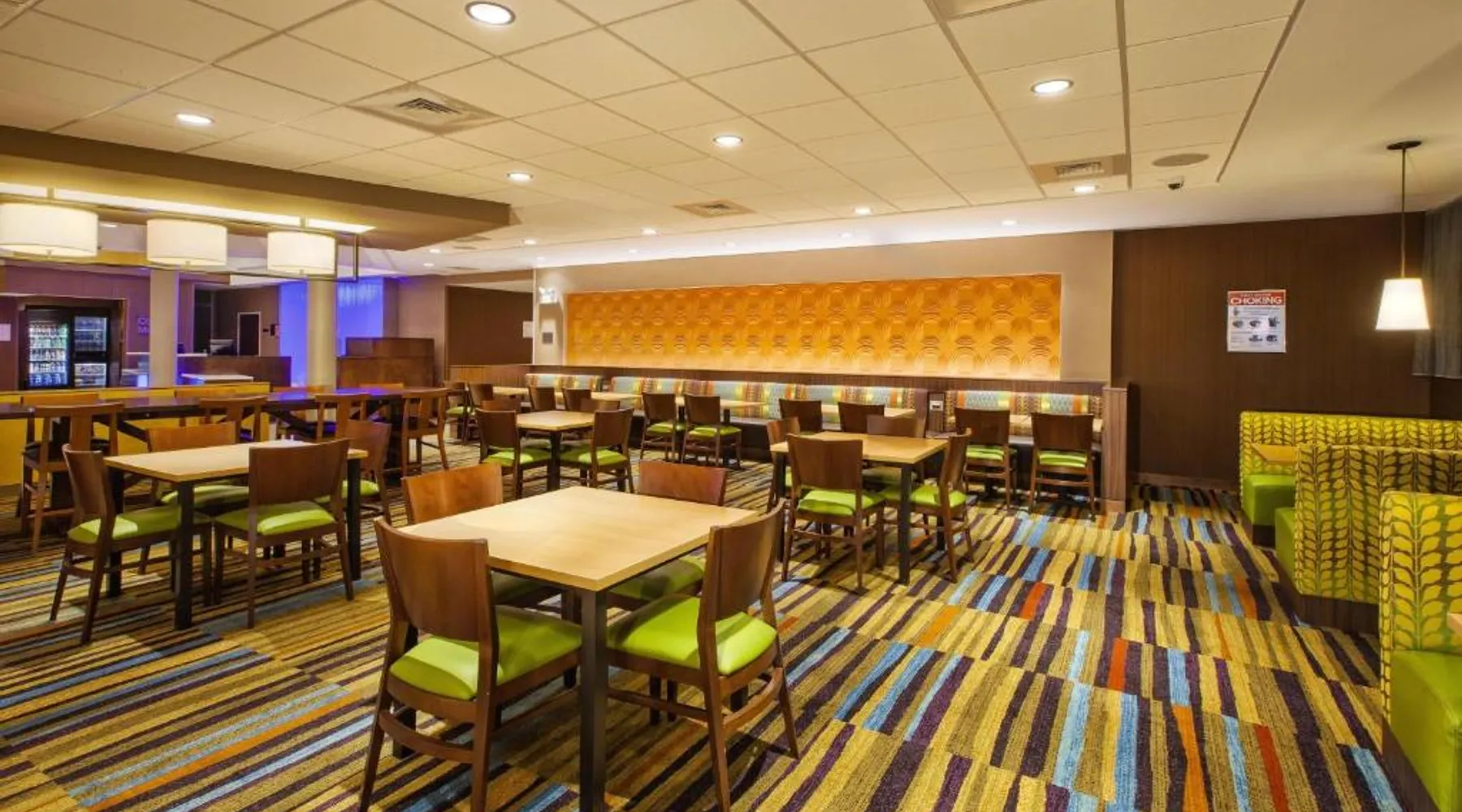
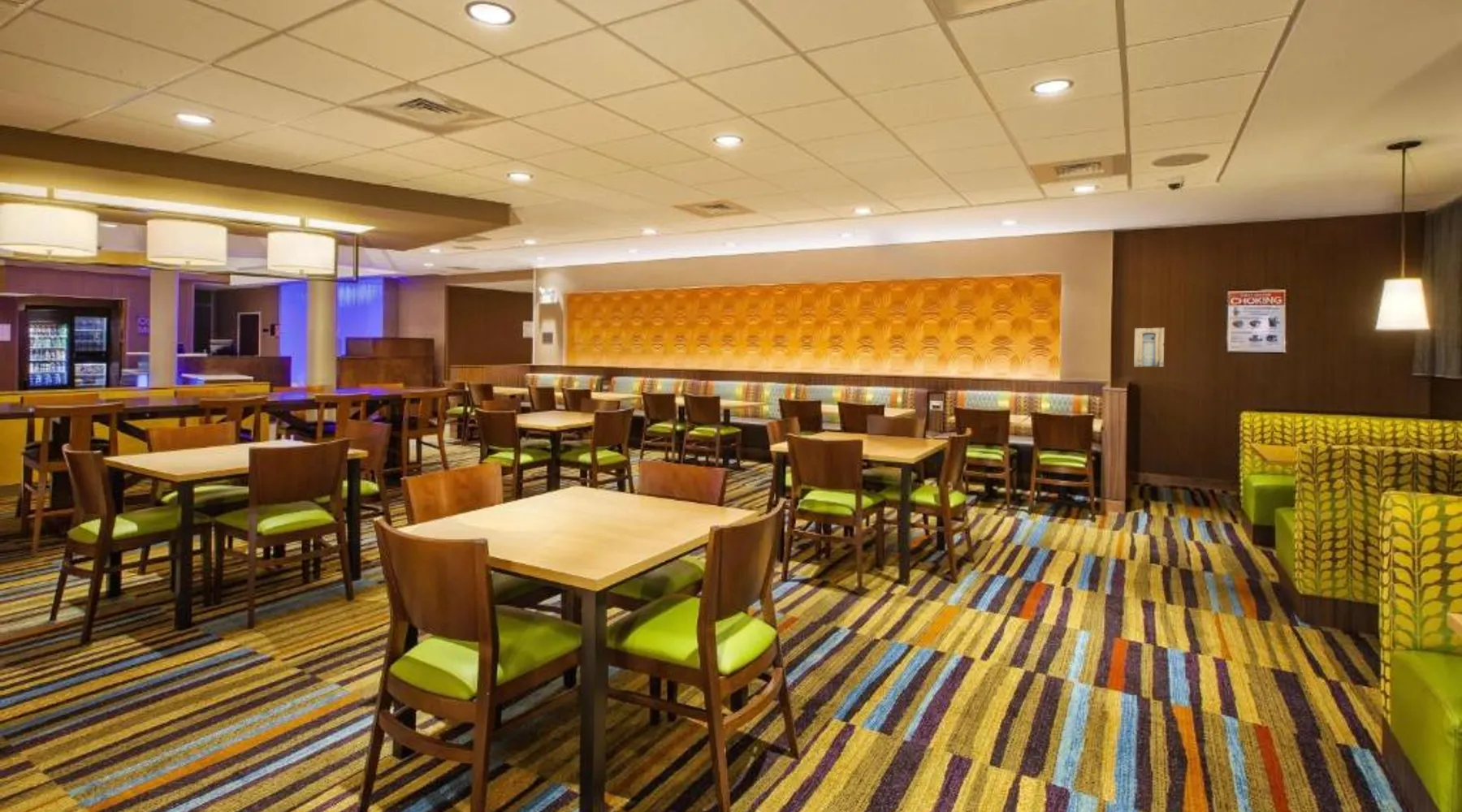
+ wall art (1148, 348)
